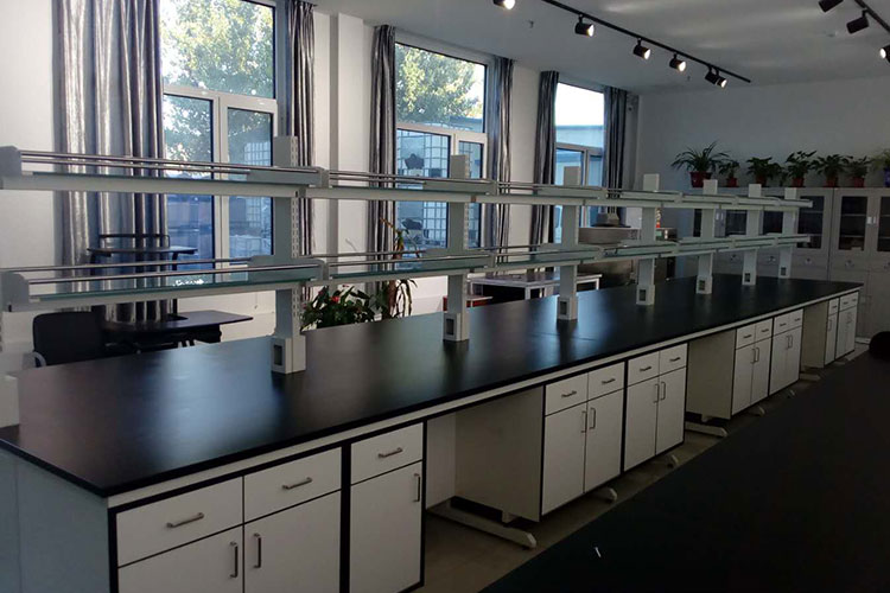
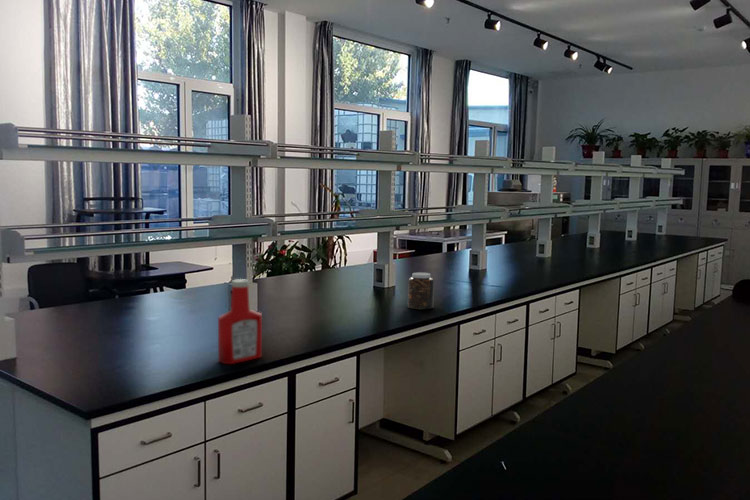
+ soap bottle (240, 319)
+ jar (420, 290)
